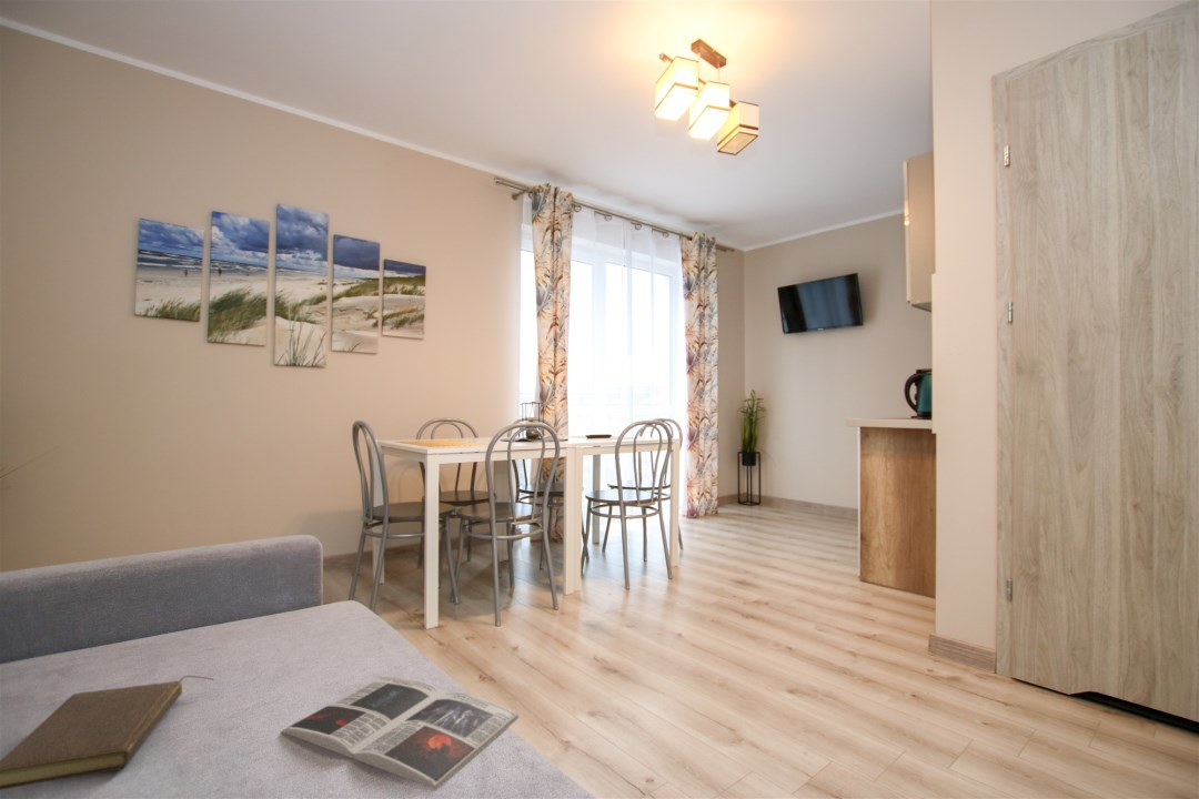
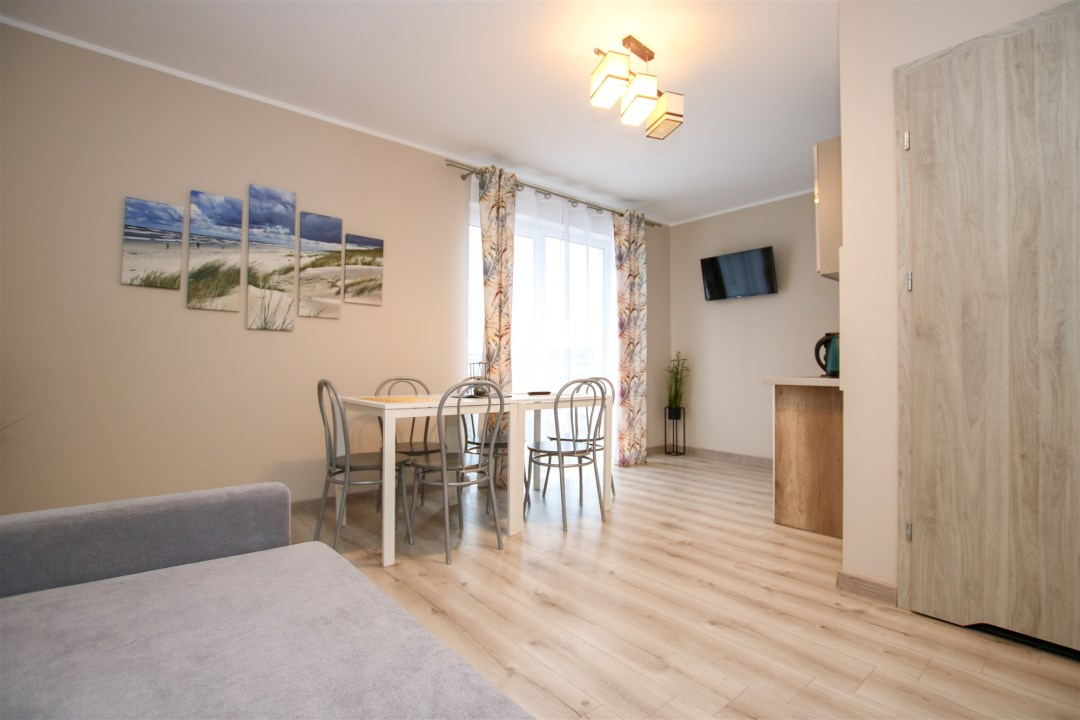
- magazine (403, 719)
- book (118, 724)
